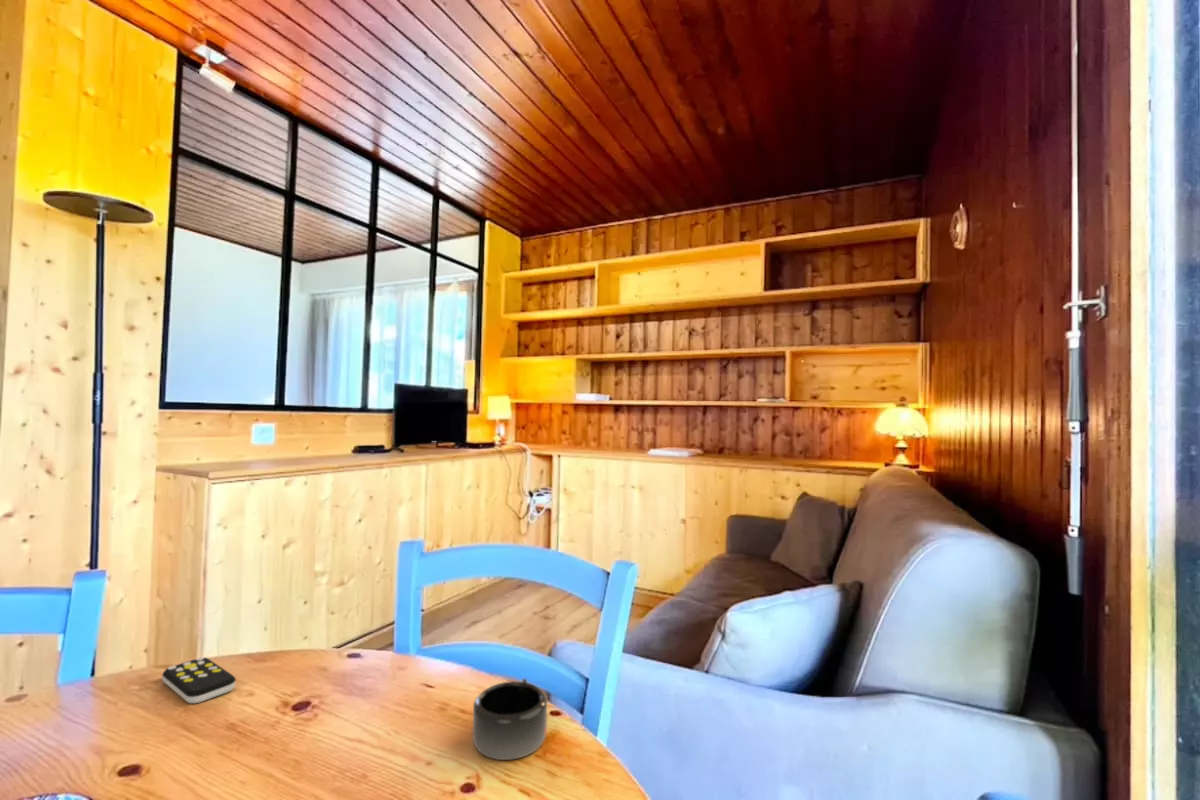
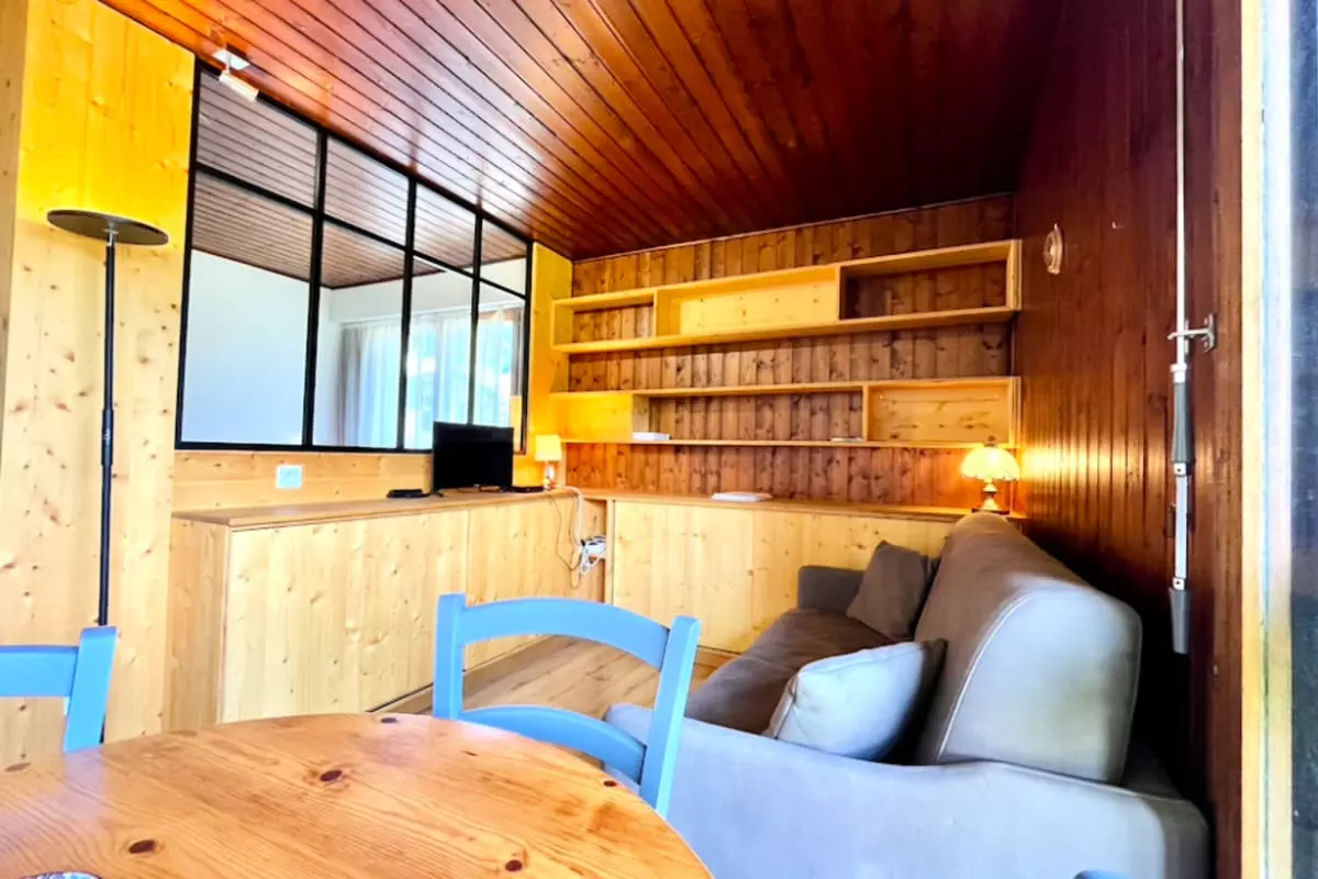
- mug (513, 713)
- remote control (198, 678)
